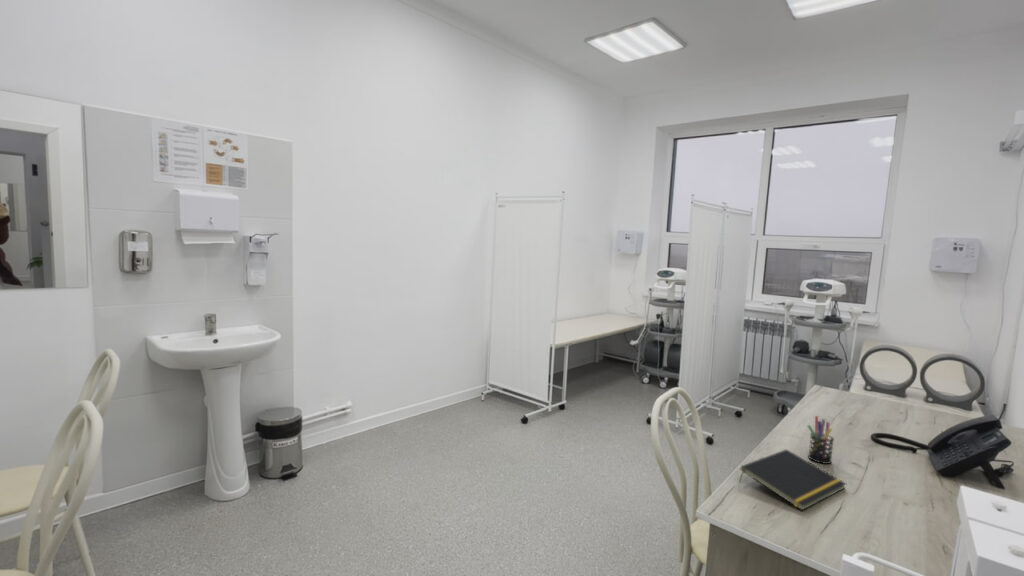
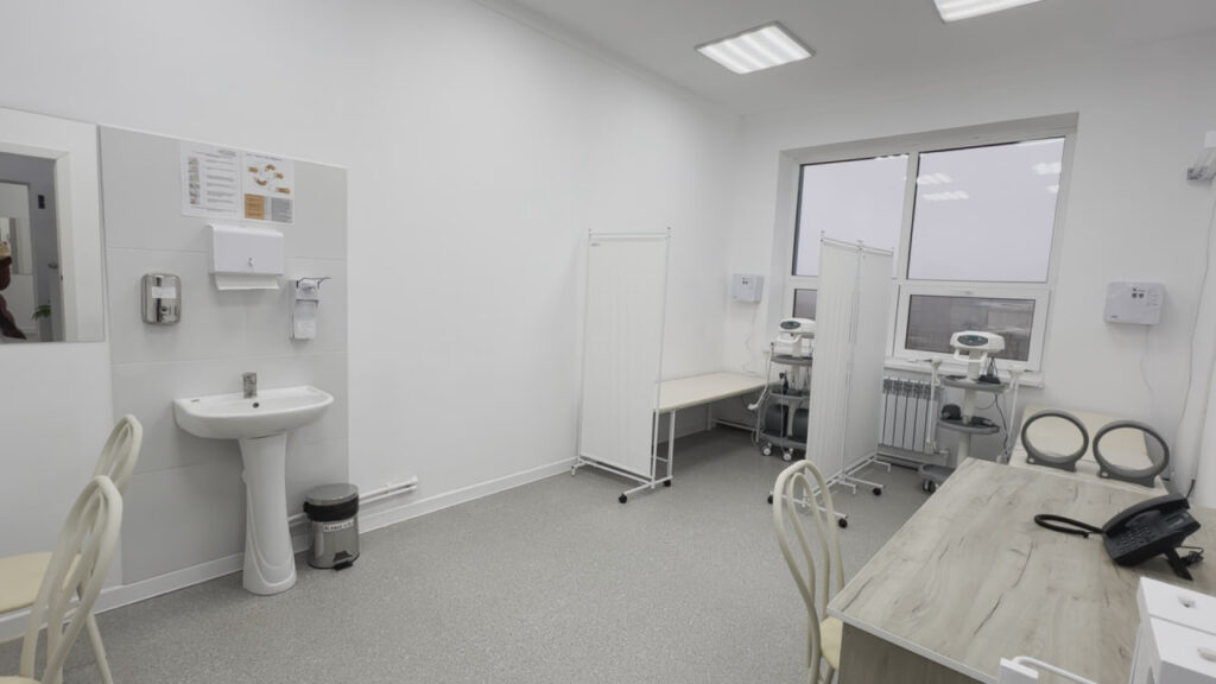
- pen holder (818, 438)
- notepad (793, 476)
